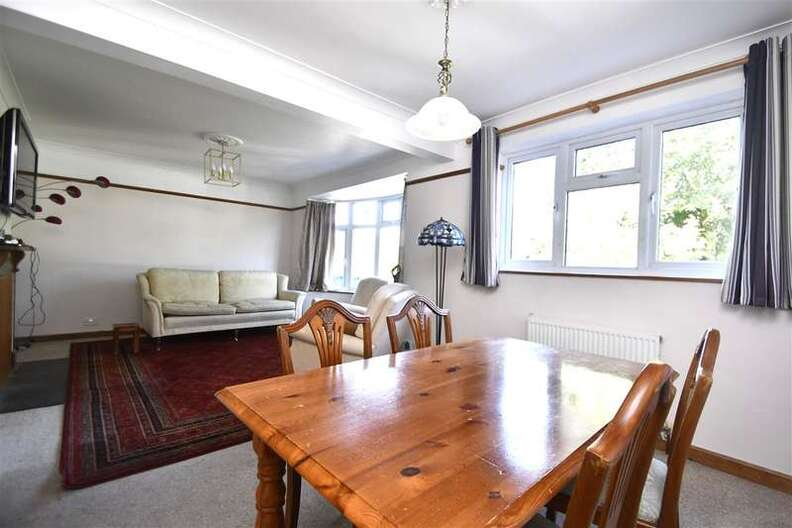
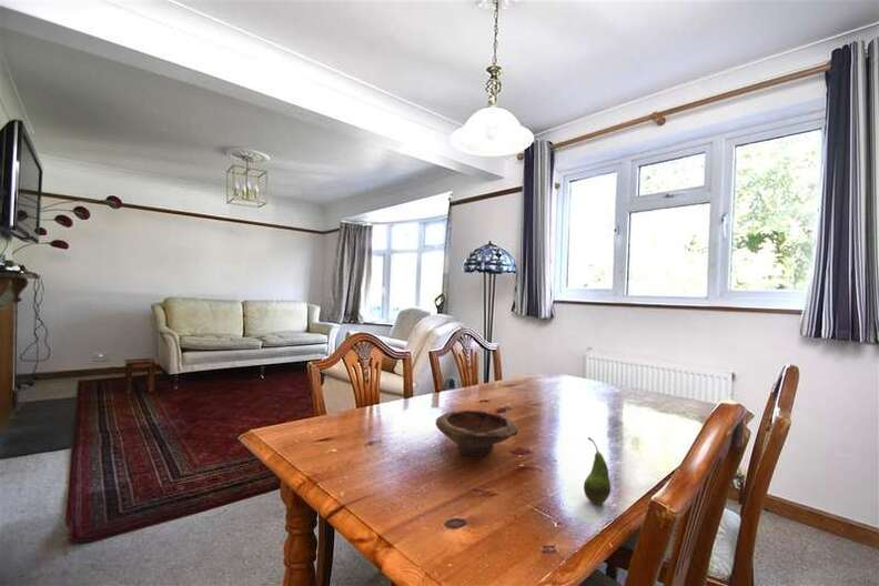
+ bowl (475, 434)
+ fruit (597, 471)
